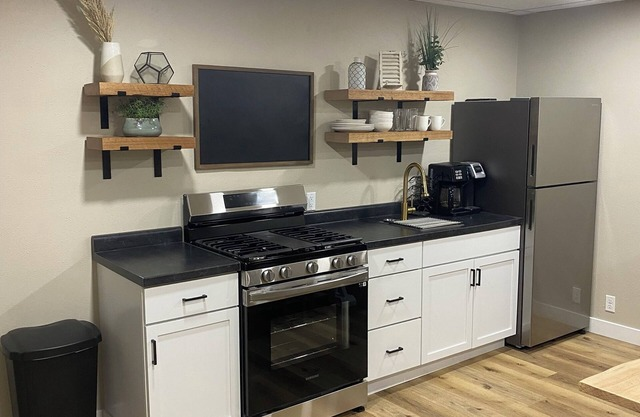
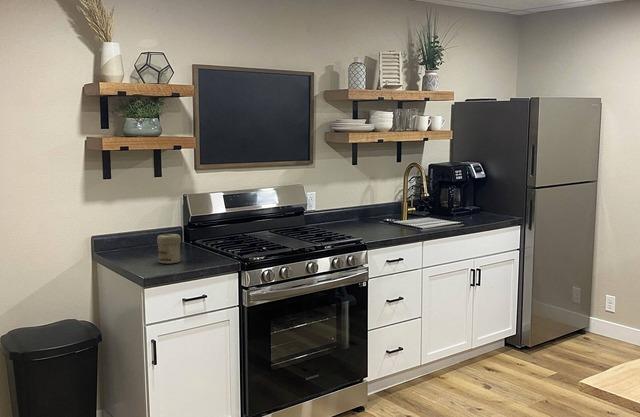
+ jar (169, 248)
